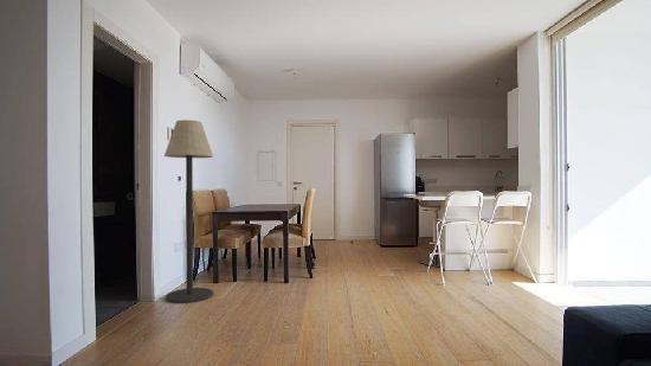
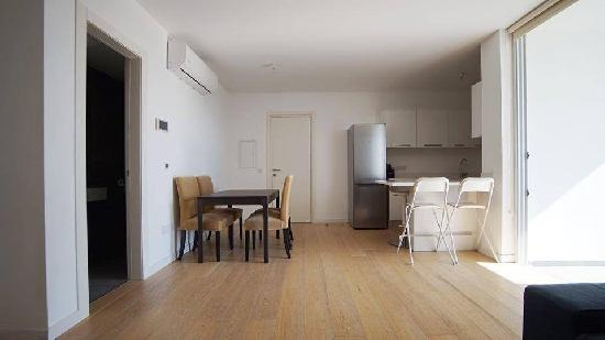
- floor lamp (189, 208)
